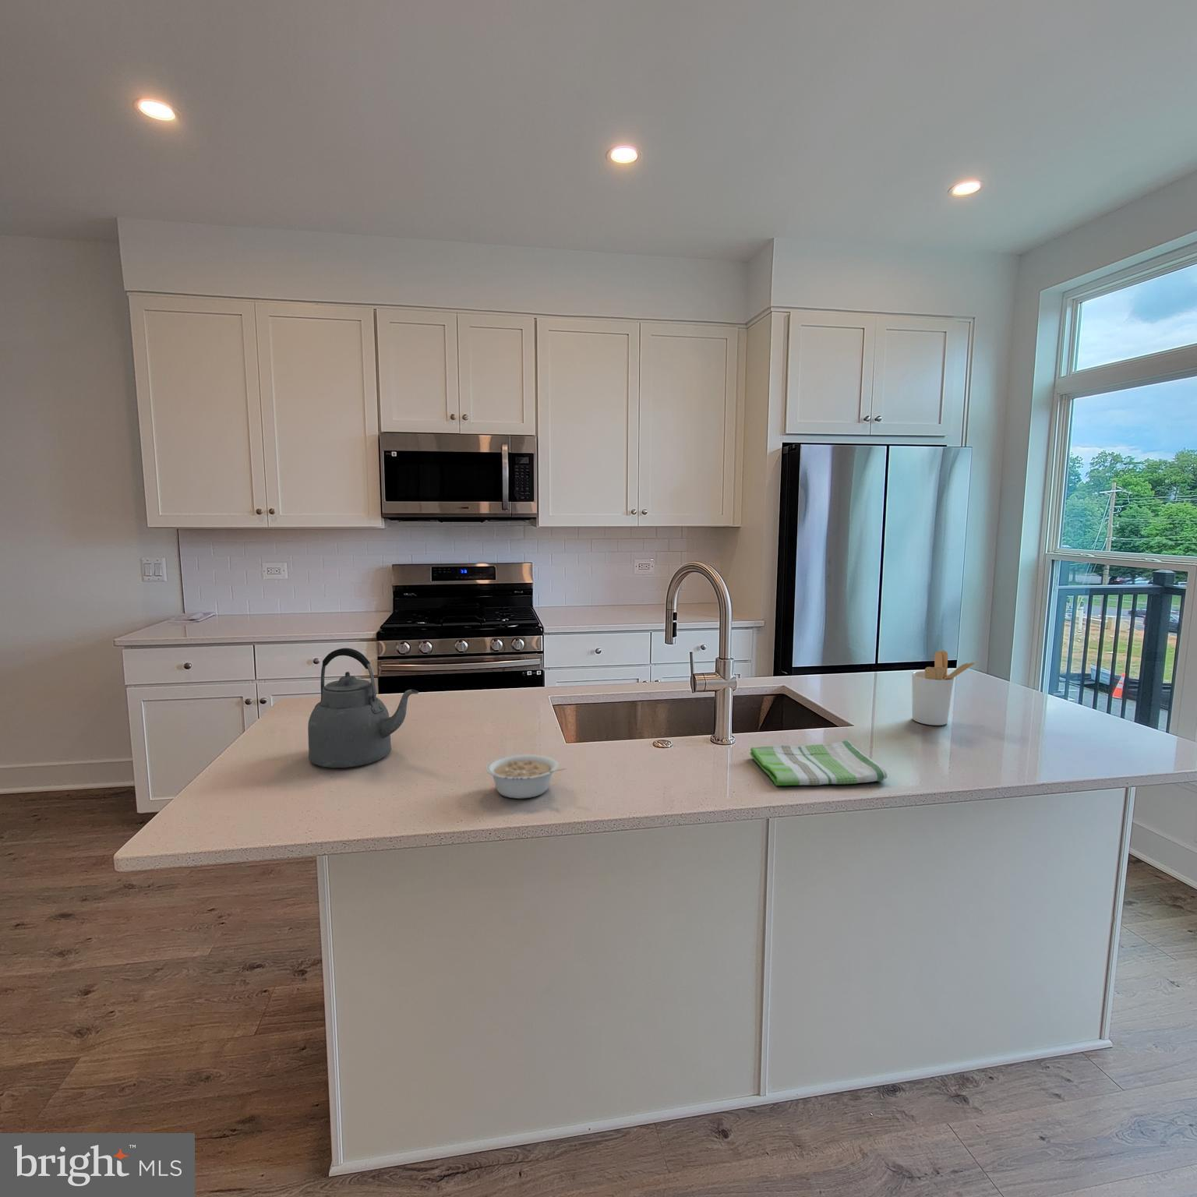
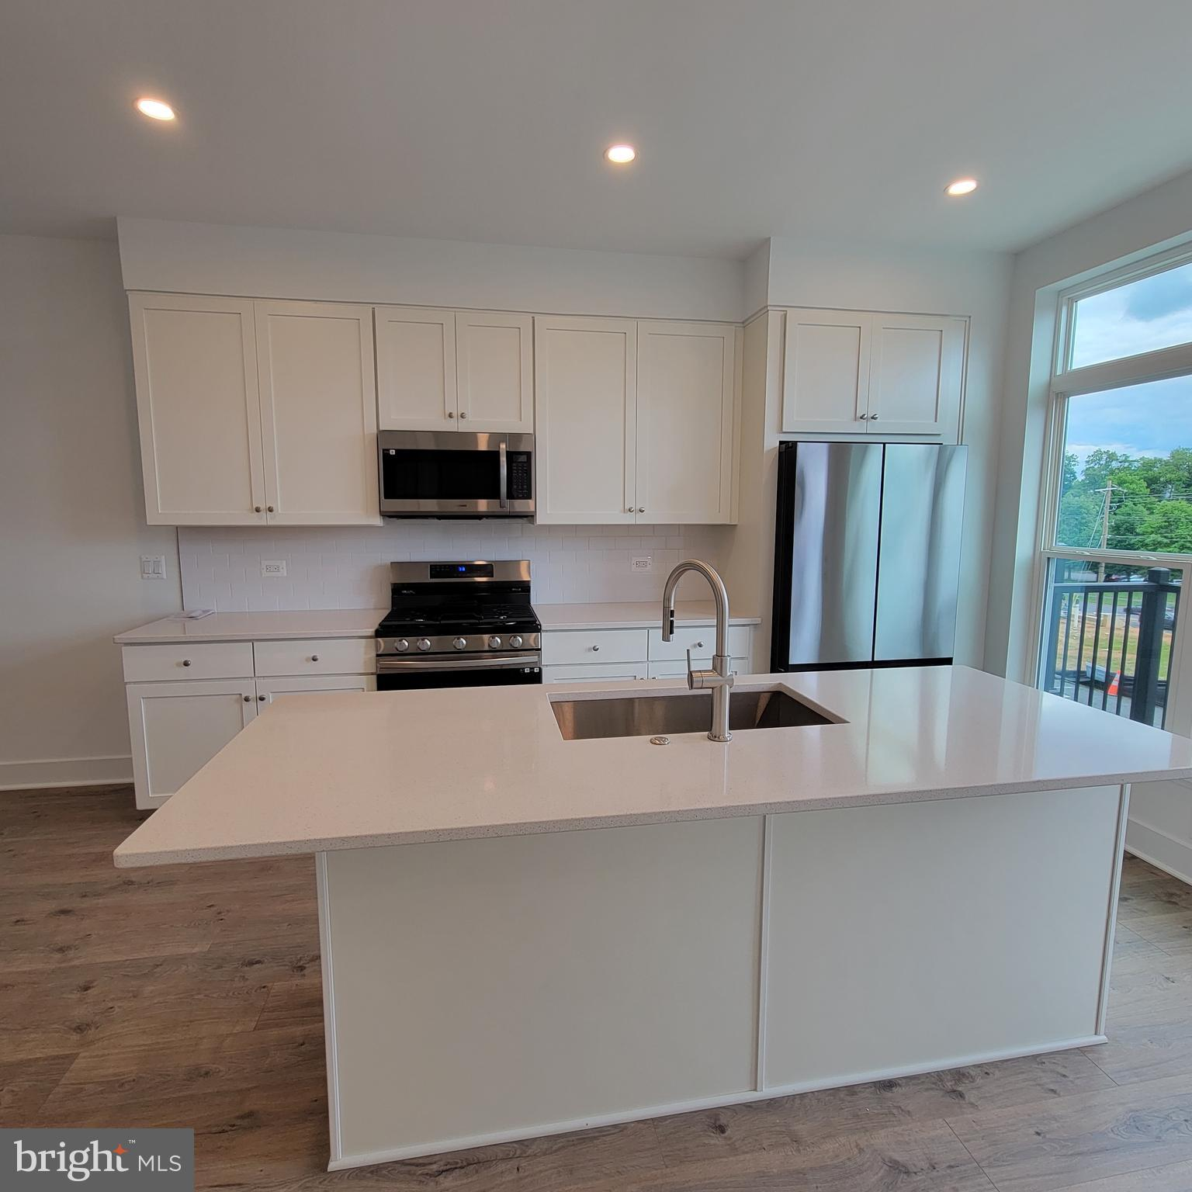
- legume (525, 775)
- dish towel (816, 762)
- kettle (365, 703)
- utensil holder (943, 688)
